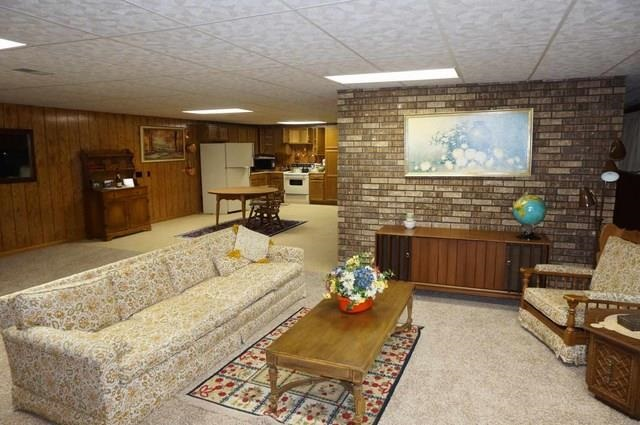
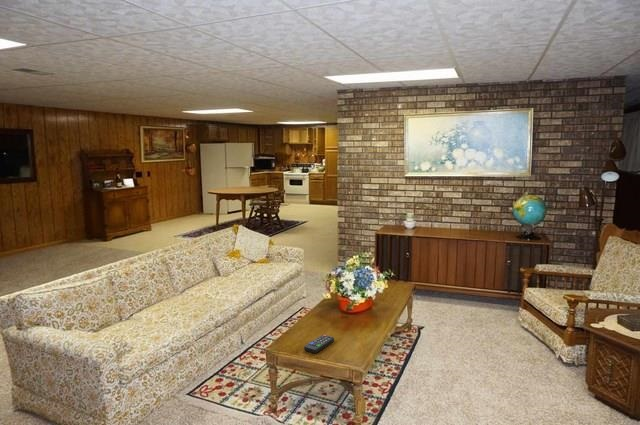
+ remote control (319, 343)
